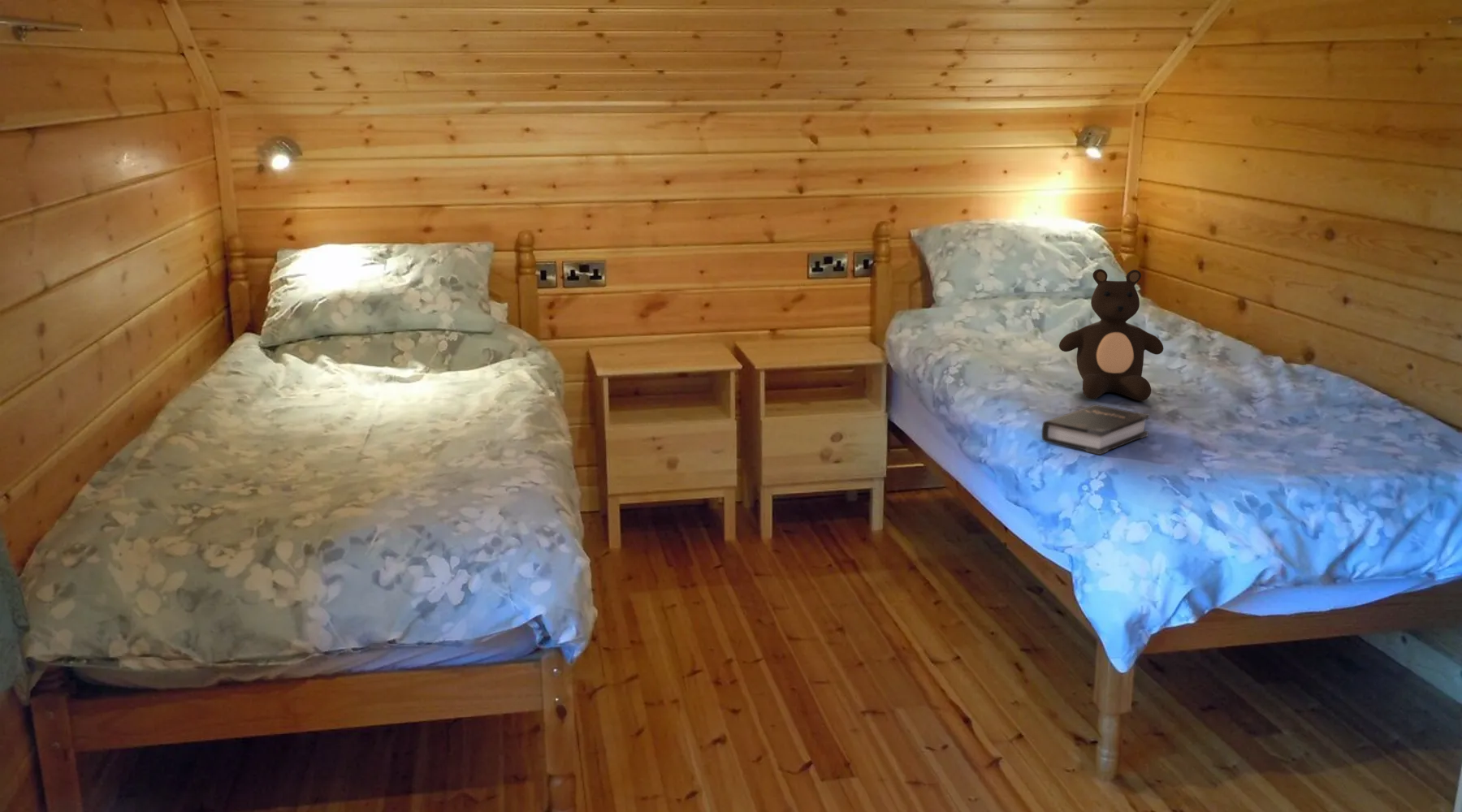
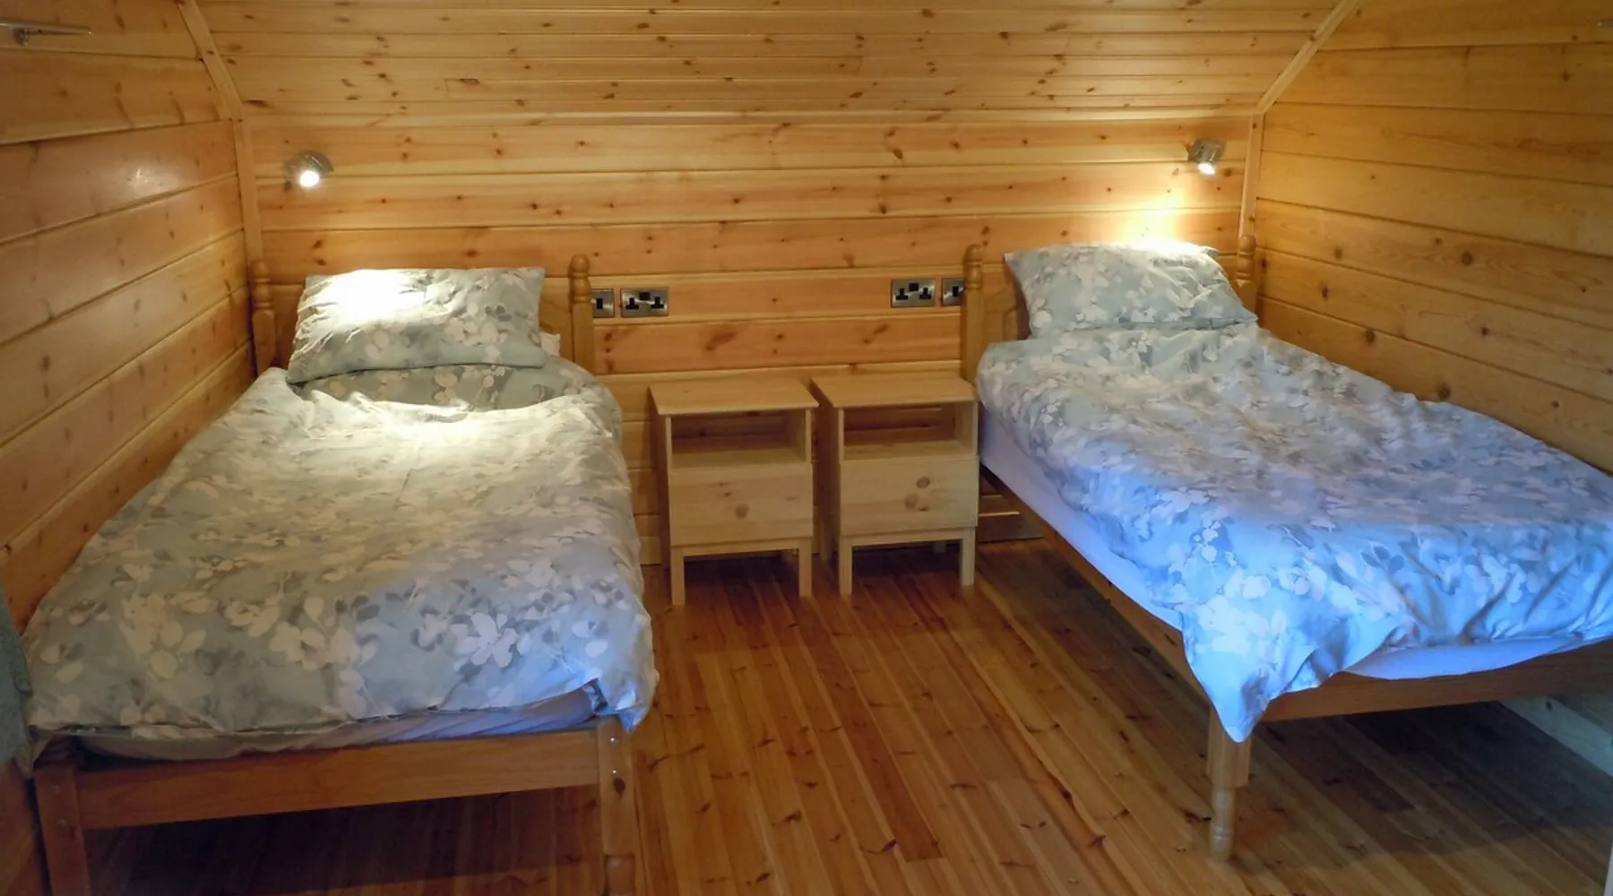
- hardback book (1096, 427)
- teddy bear (1115, 333)
